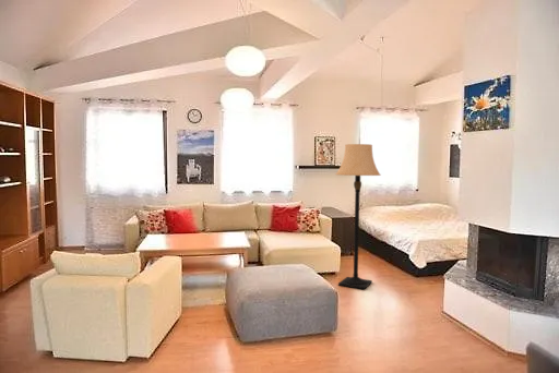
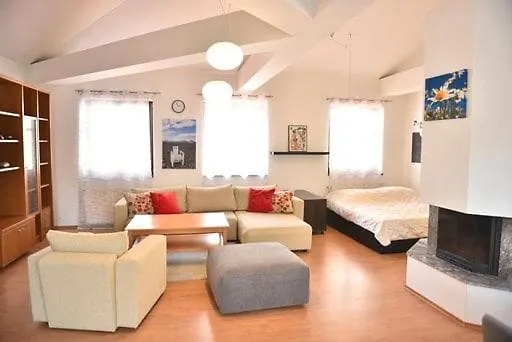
- lamp (356, 215)
